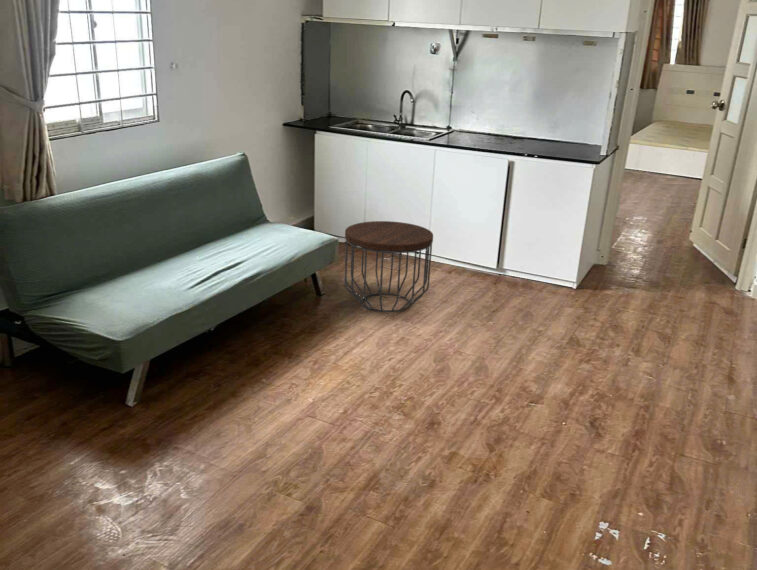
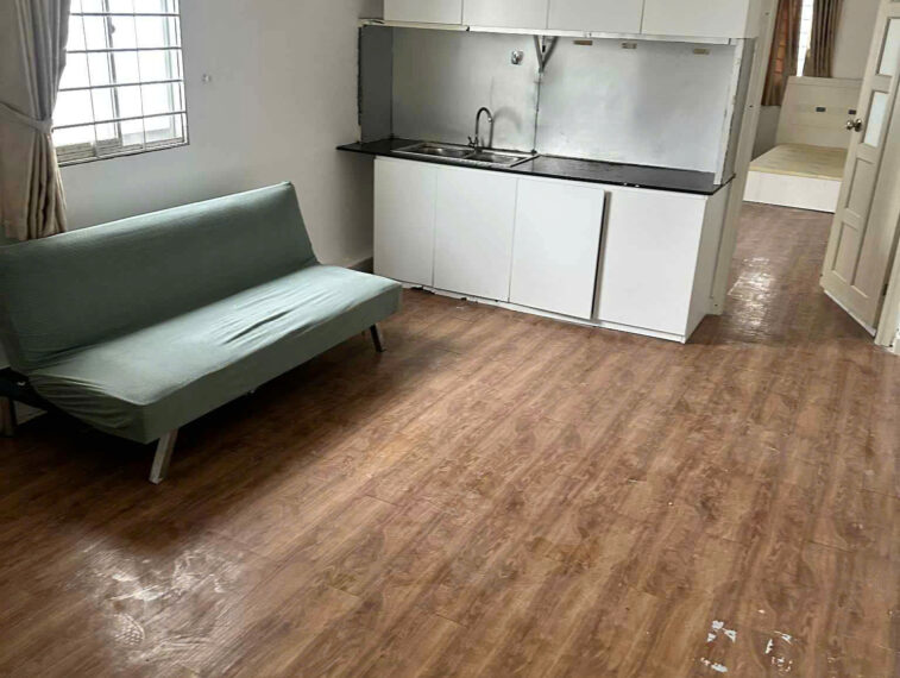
- side table (391, 268)
